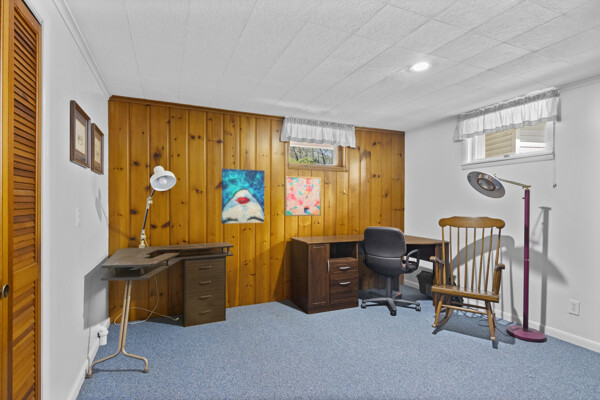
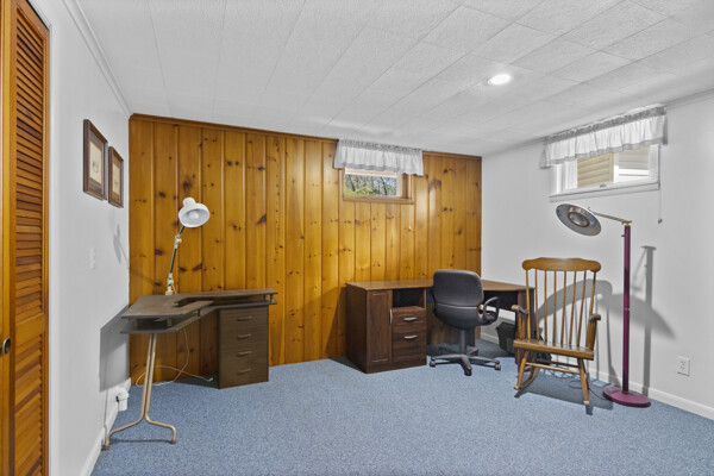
- wall art (243, 196)
- wall art (303, 196)
